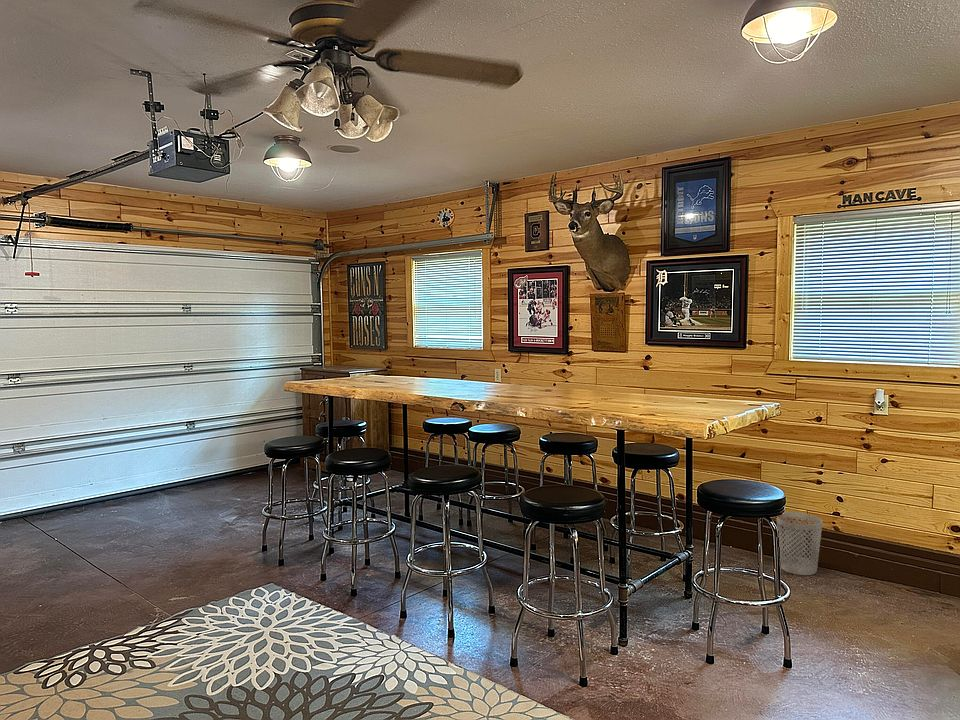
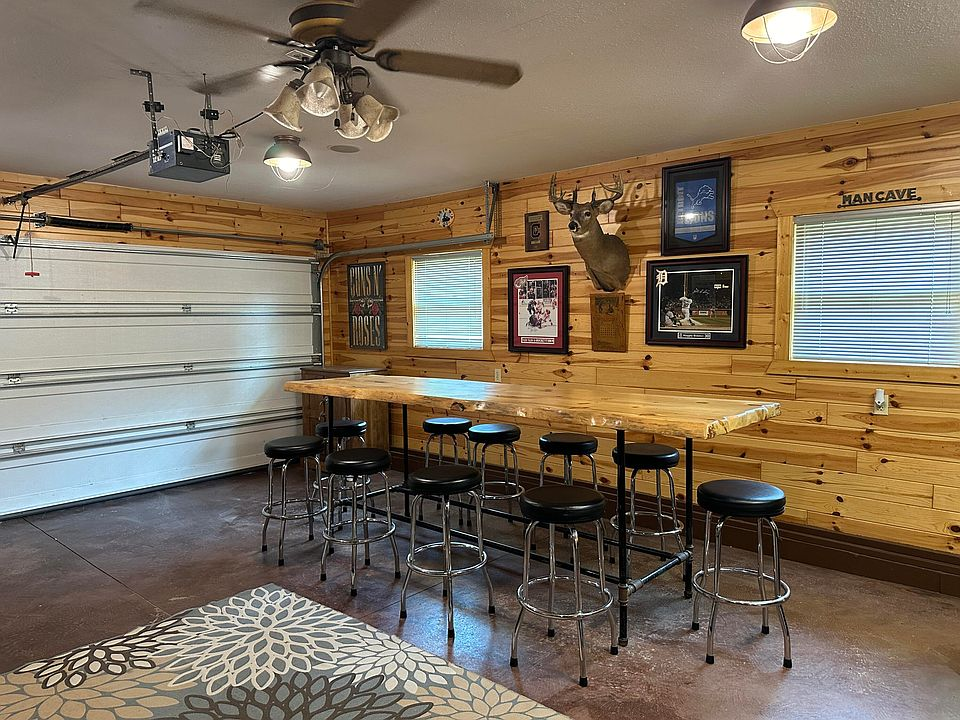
- wastebasket (798, 543)
